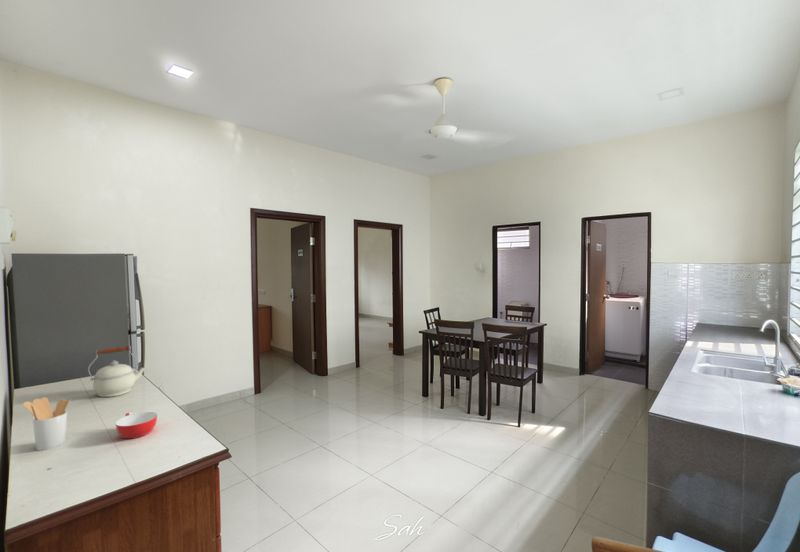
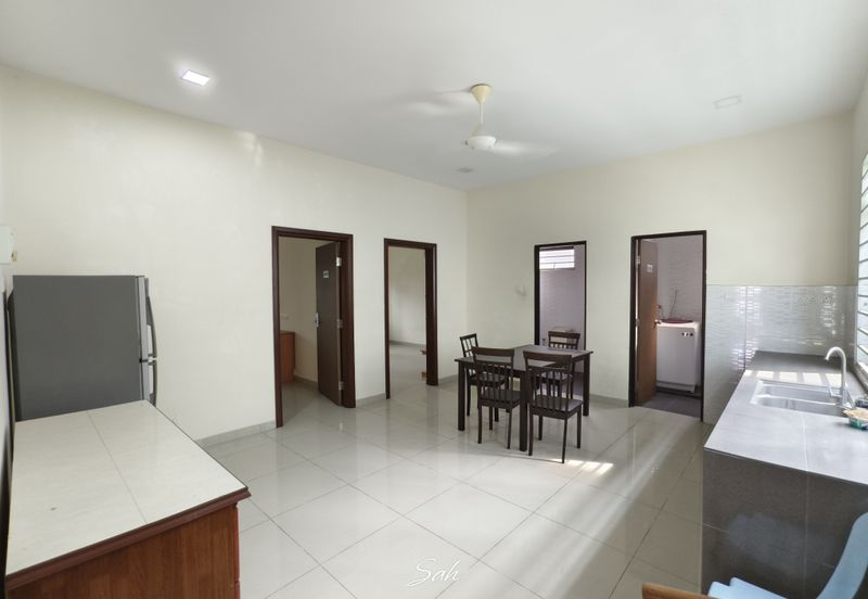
- kettle (117, 369)
- utensil holder (45, 422)
- bowl (135, 424)
